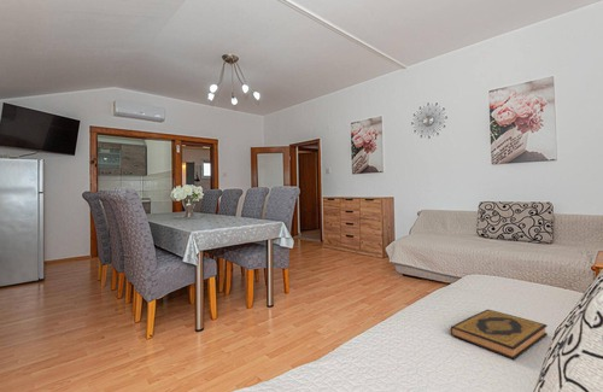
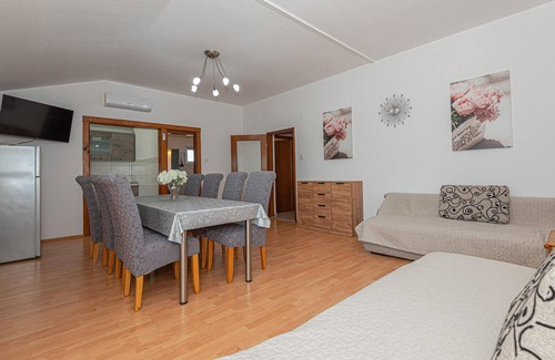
- hardback book (498, 329)
